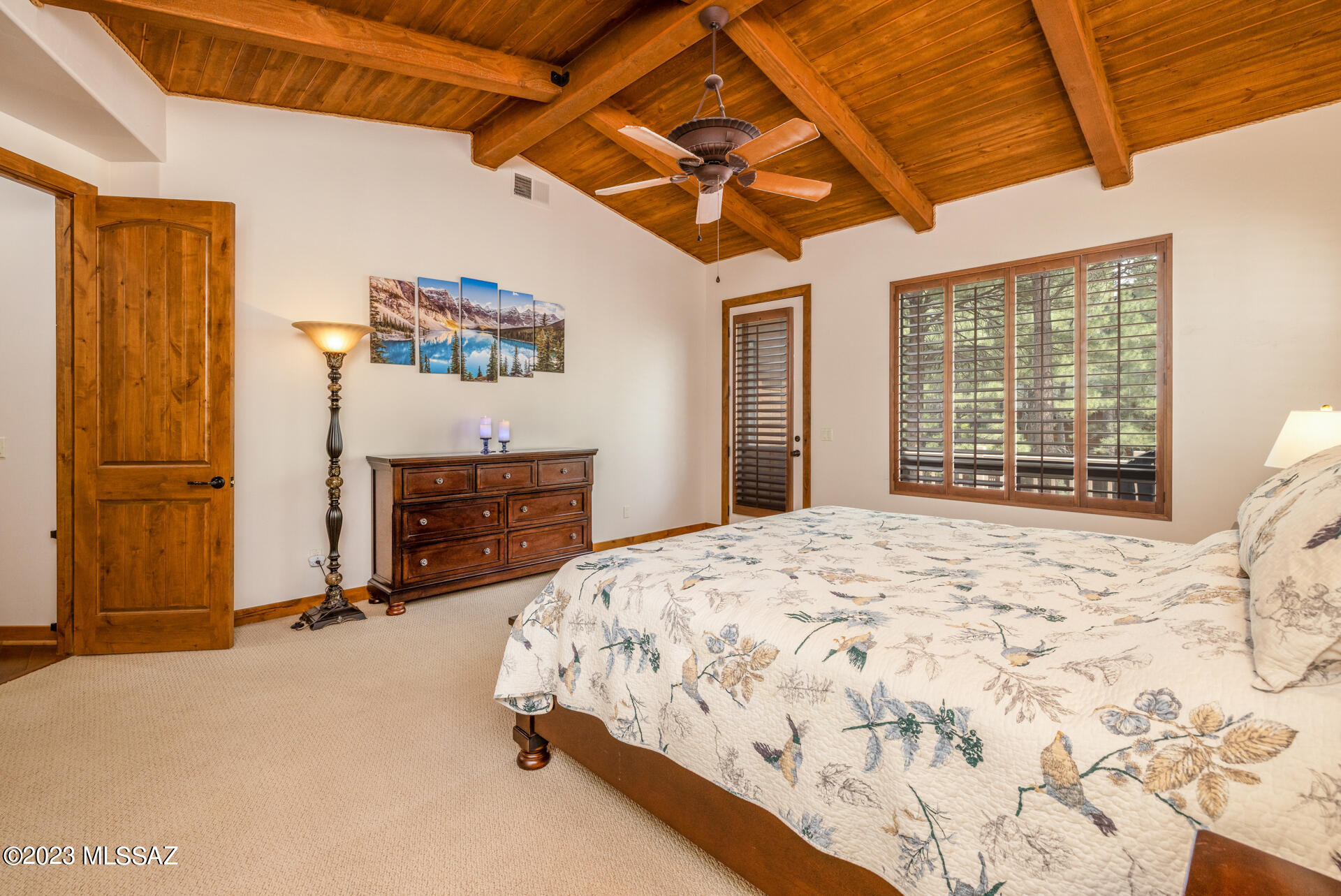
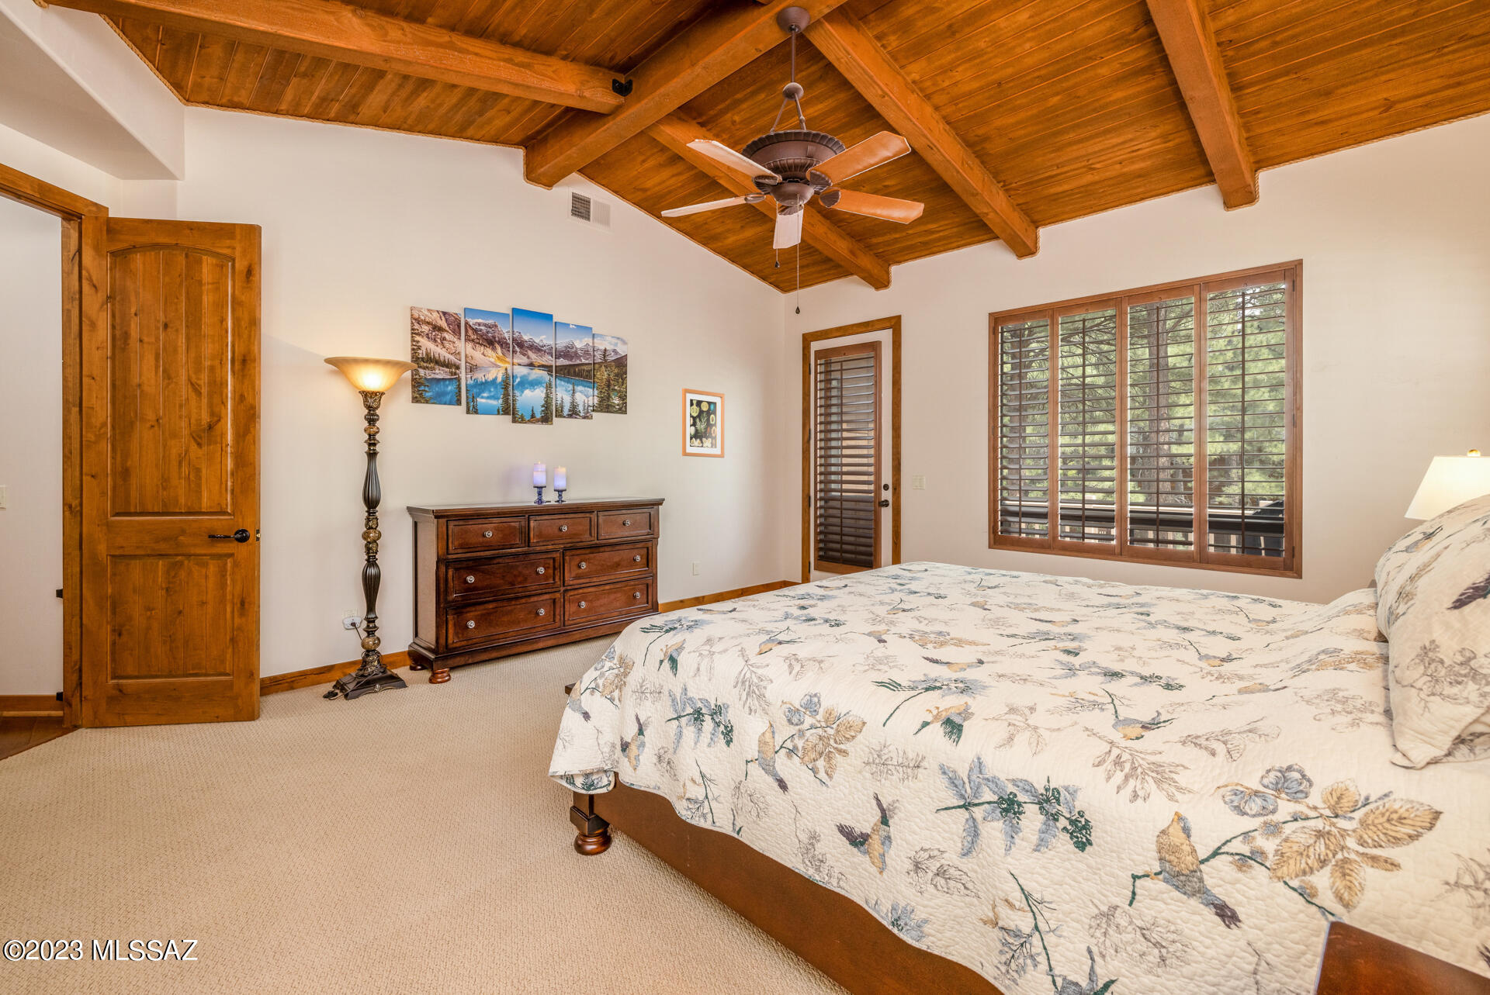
+ wall art (703, 423)
